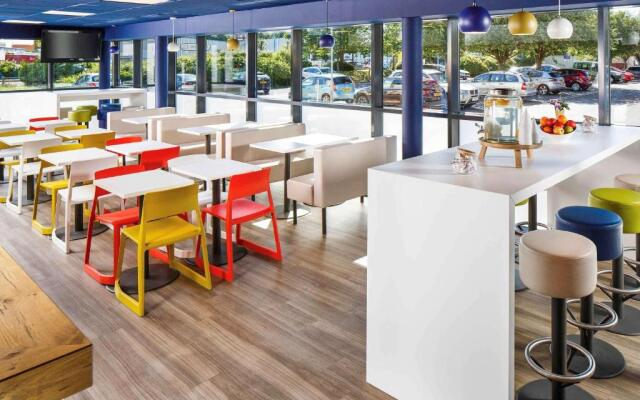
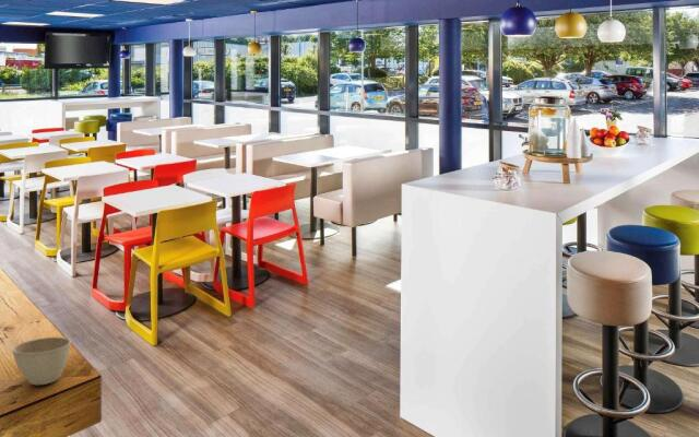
+ flower pot (43, 362)
